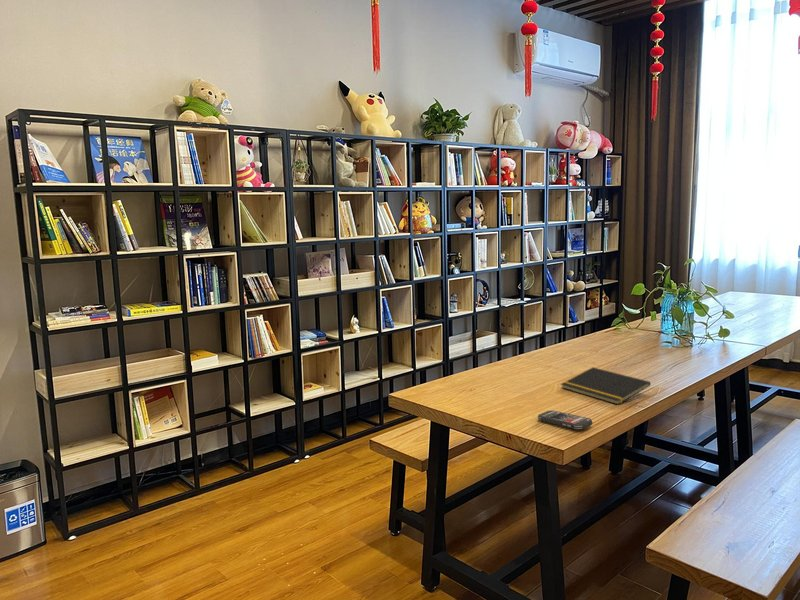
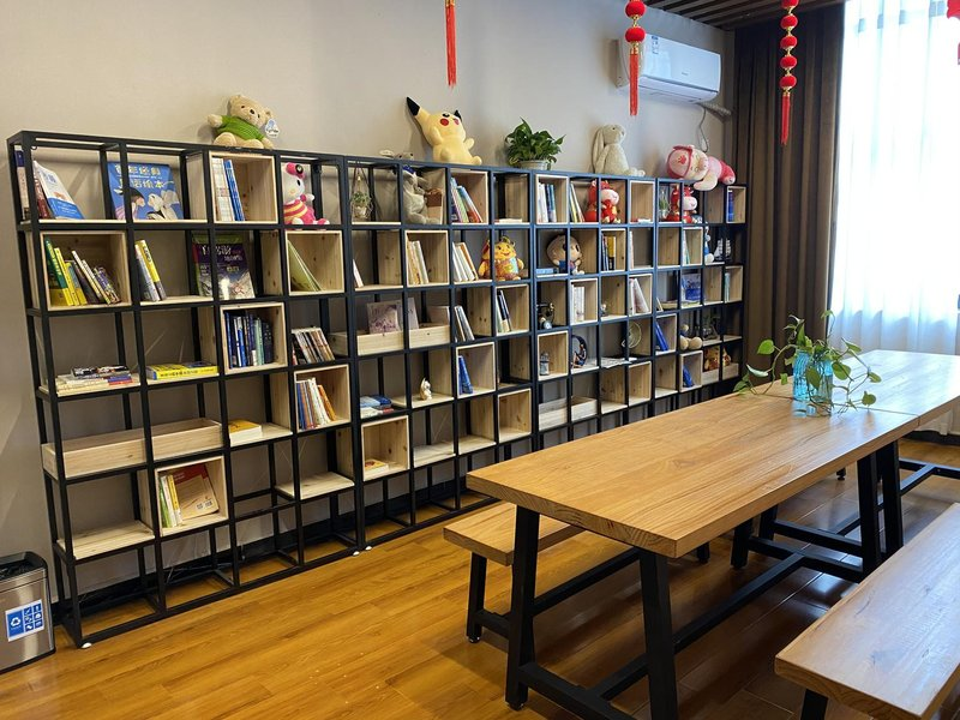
- smartphone (564, 419)
- notepad (604, 384)
